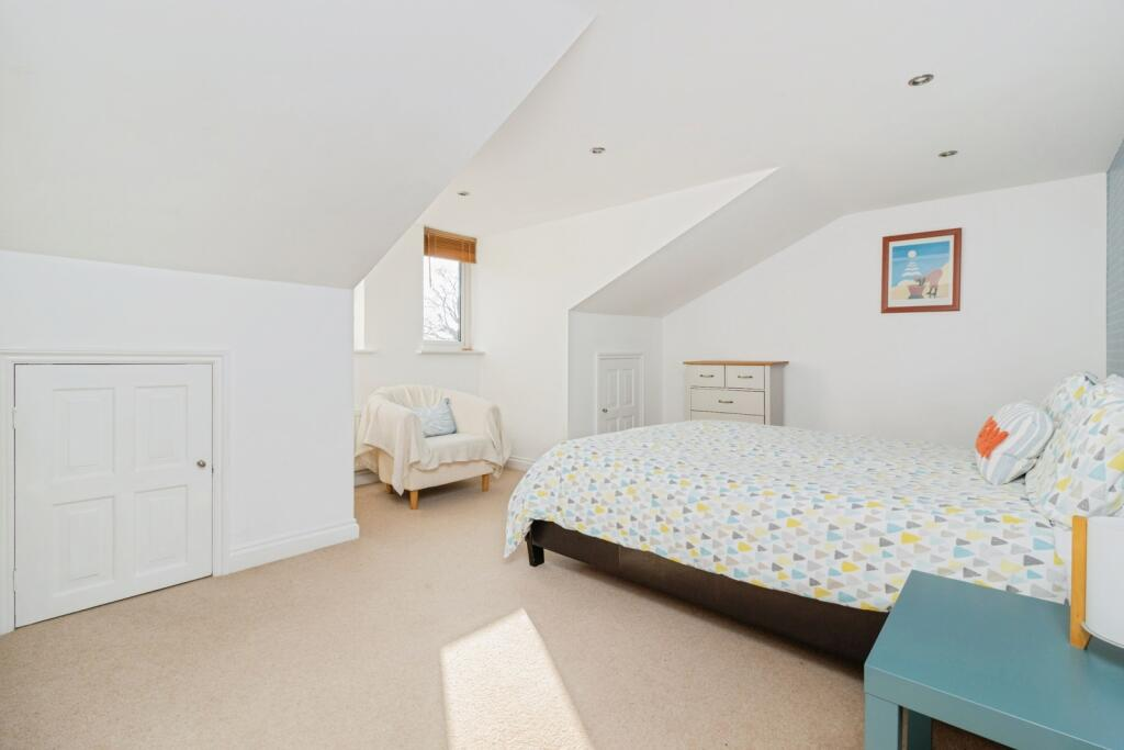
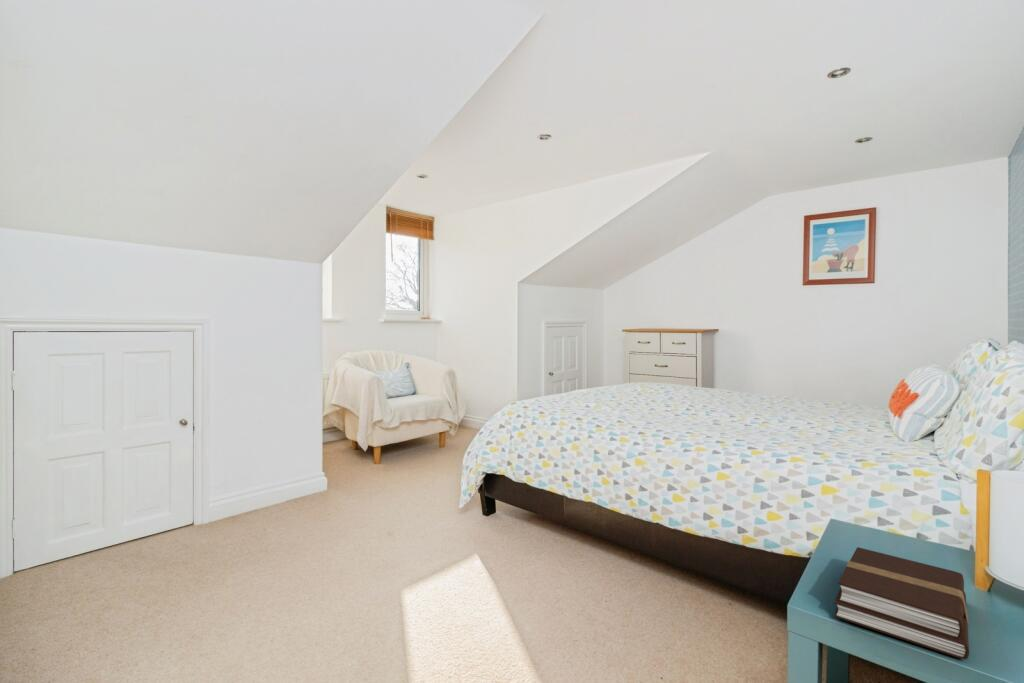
+ book (901, 593)
